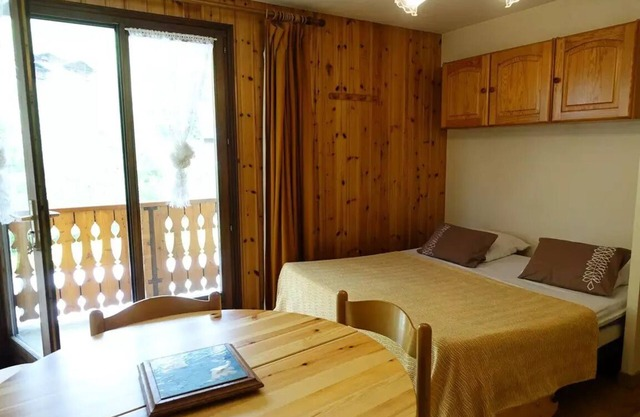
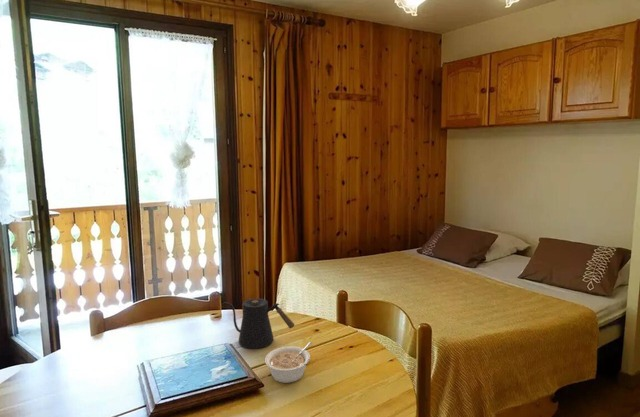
+ kettle (257, 321)
+ legume (288, 363)
